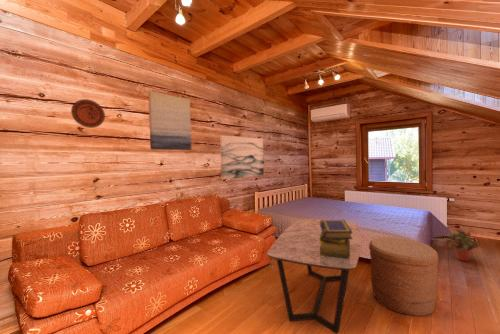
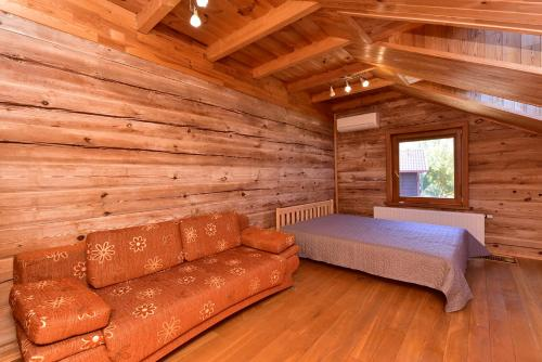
- coffee table (320, 266)
- basket (401, 272)
- wall art (243, 157)
- stack of books (335, 237)
- potted plant (462, 245)
- wall art (171, 122)
- decorative plate (88, 113)
